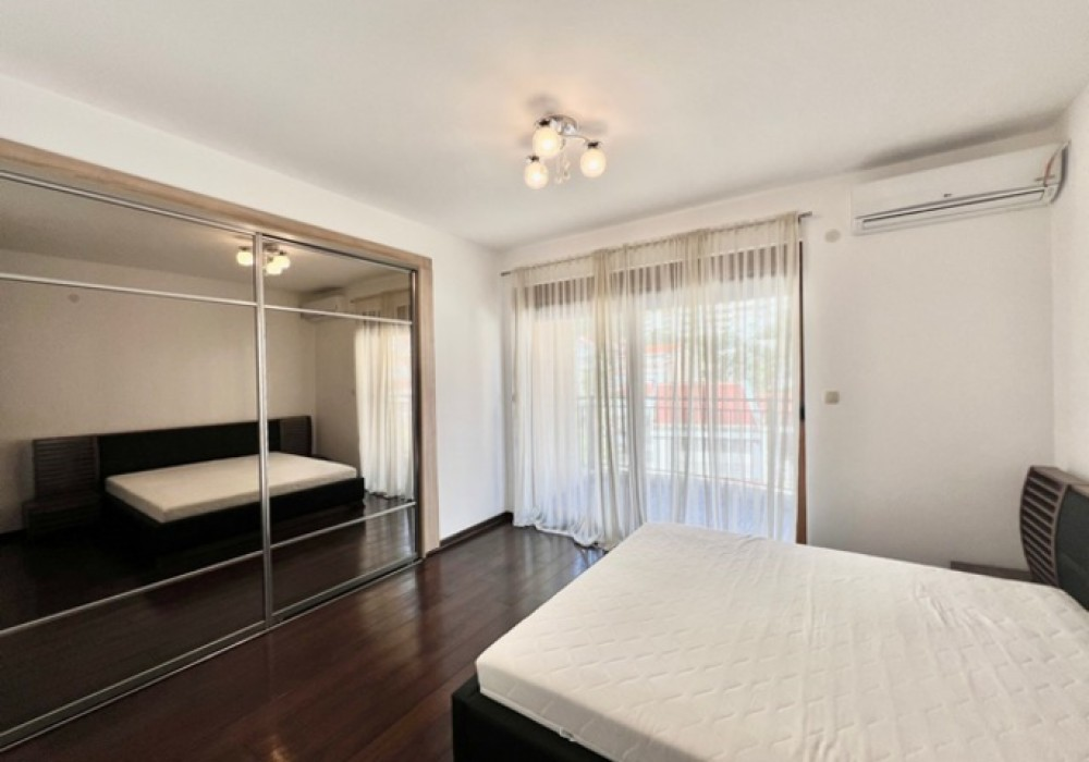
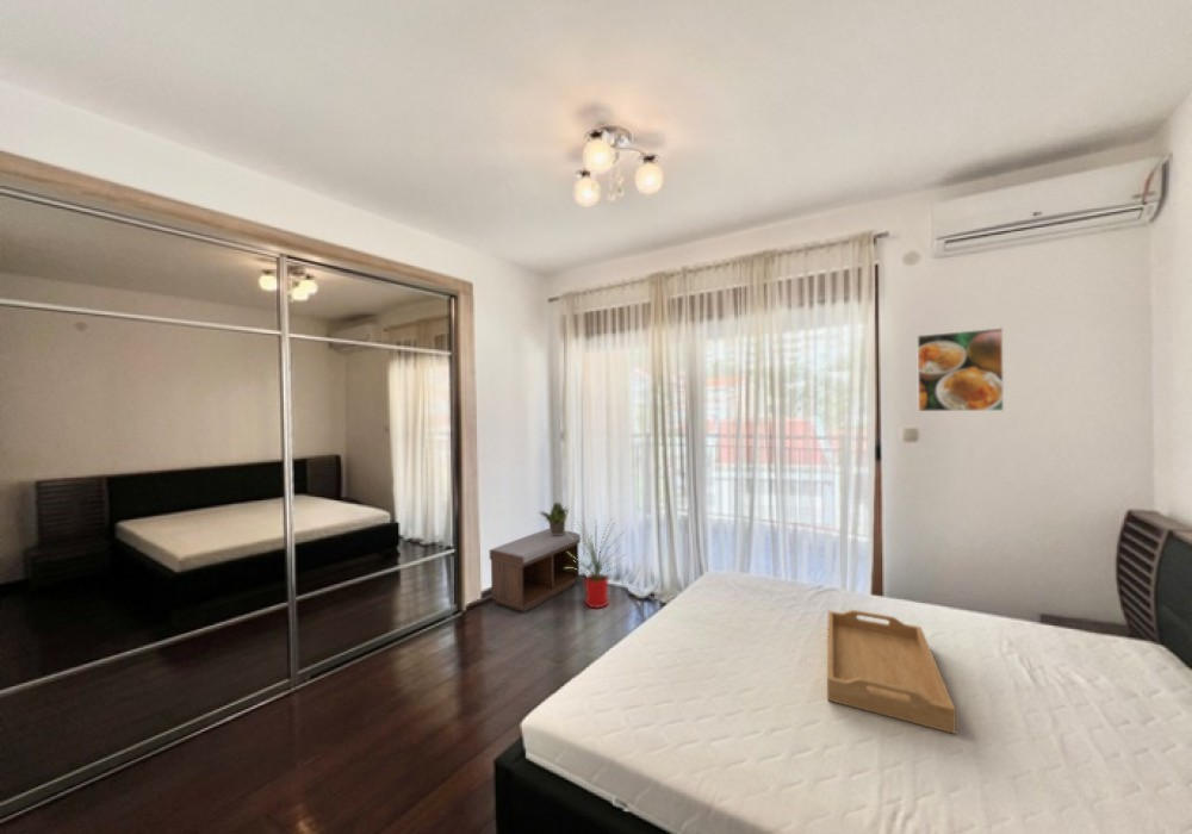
+ house plant (596, 561)
+ potted plant (553, 517)
+ serving tray (879, 656)
+ bench (538, 565)
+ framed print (957, 371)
